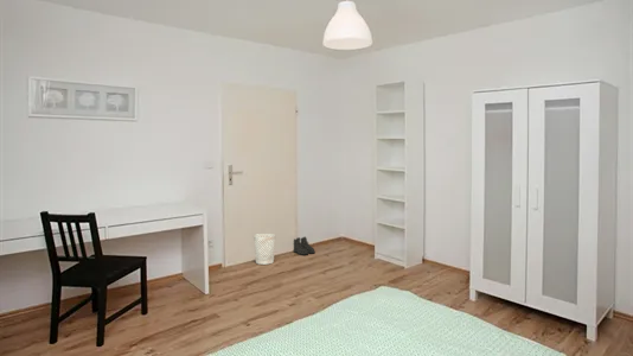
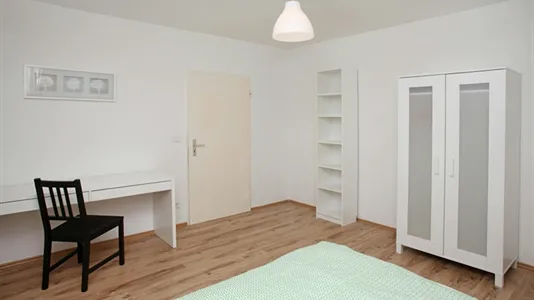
- boots (303, 244)
- wastebasket (264, 248)
